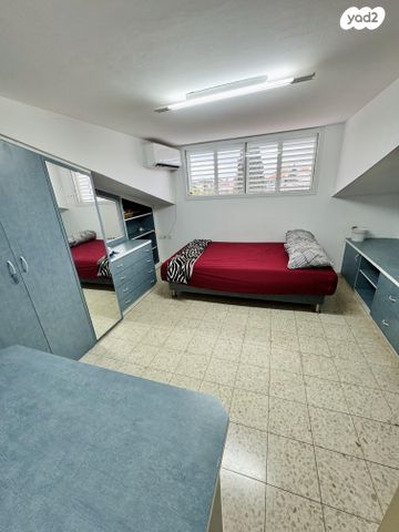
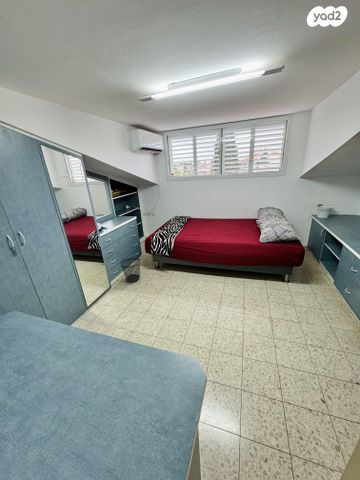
+ wastebasket (132, 270)
